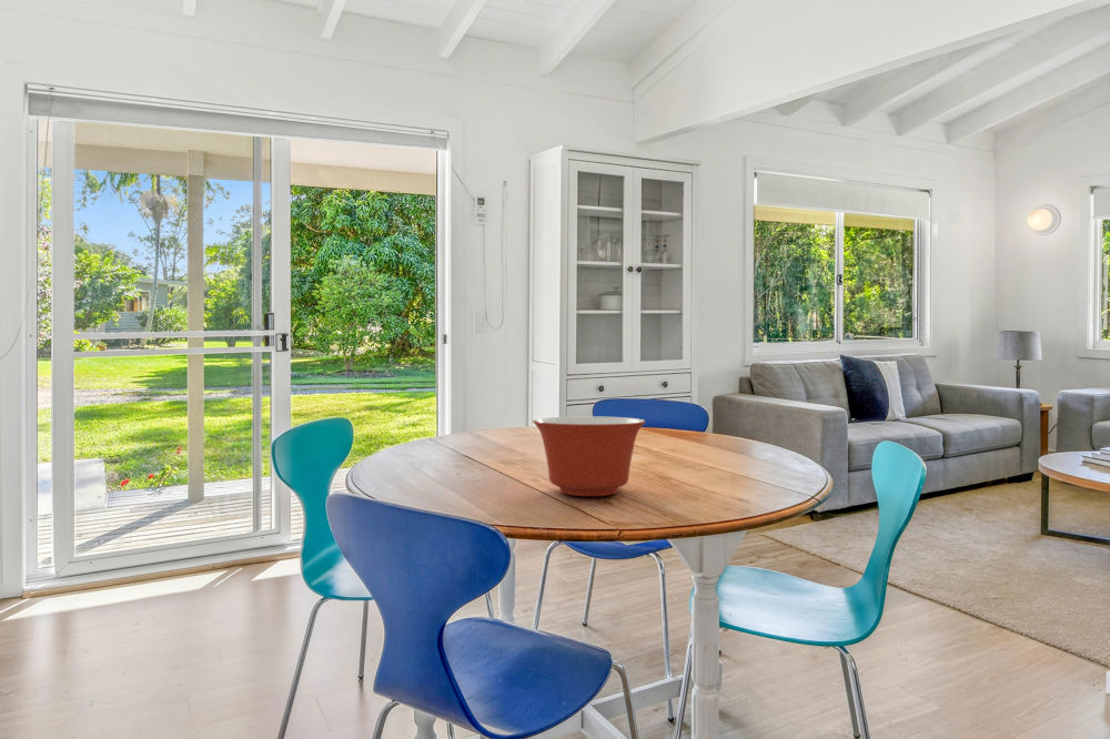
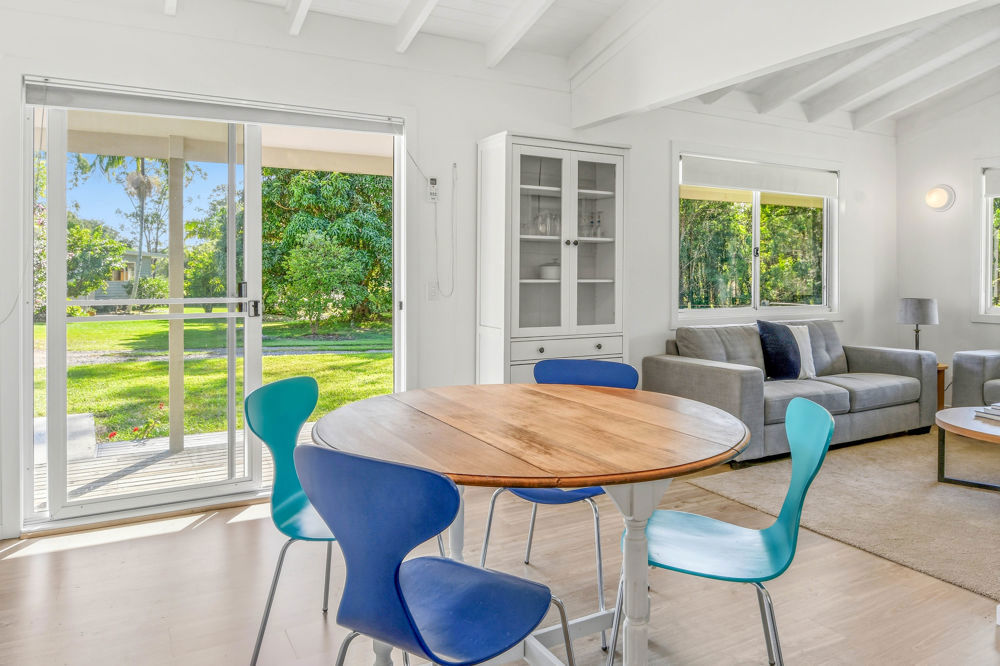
- mixing bowl (588, 455)
